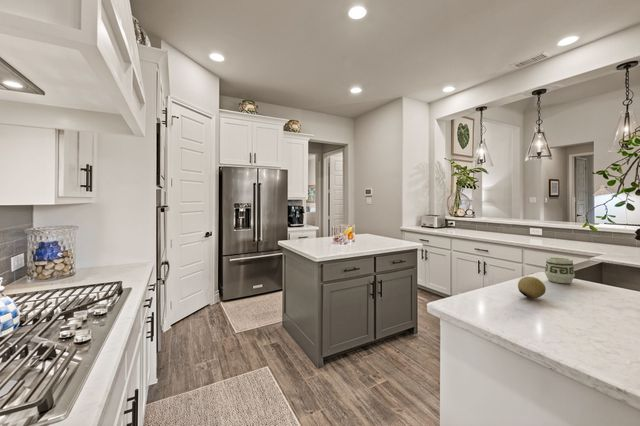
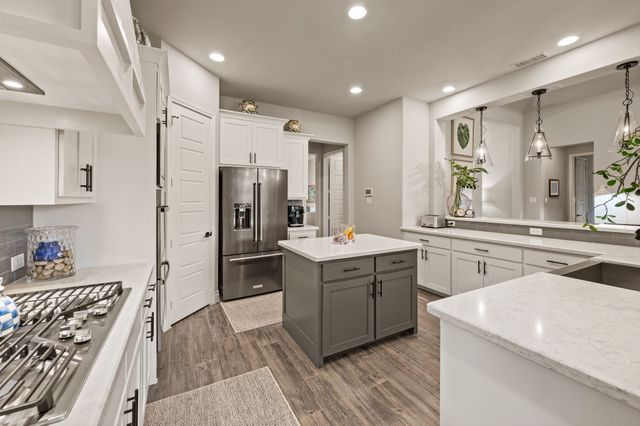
- cup (559, 269)
- fruit (531, 287)
